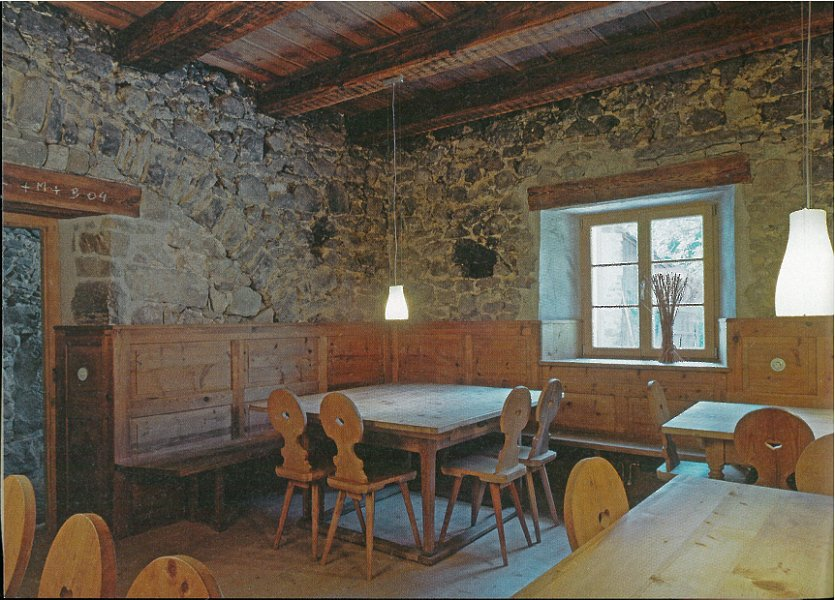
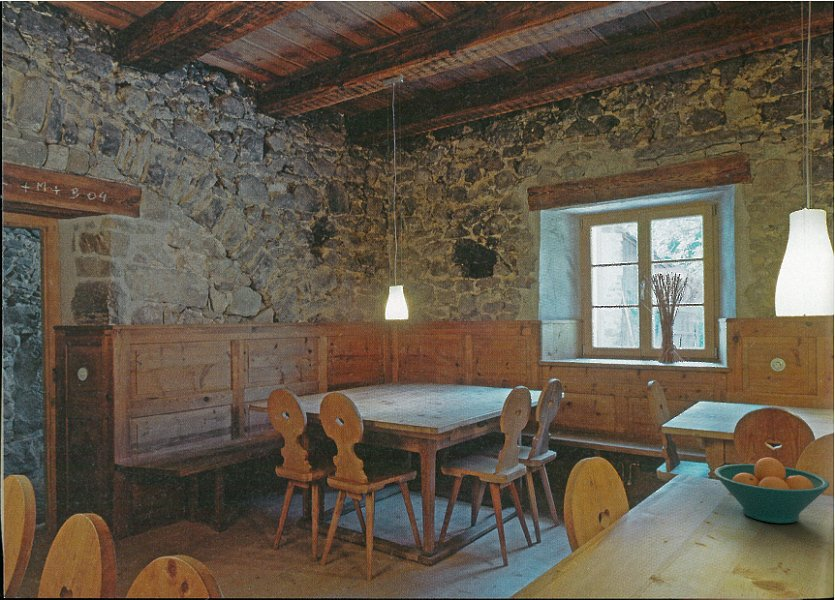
+ fruit bowl (769, 487)
